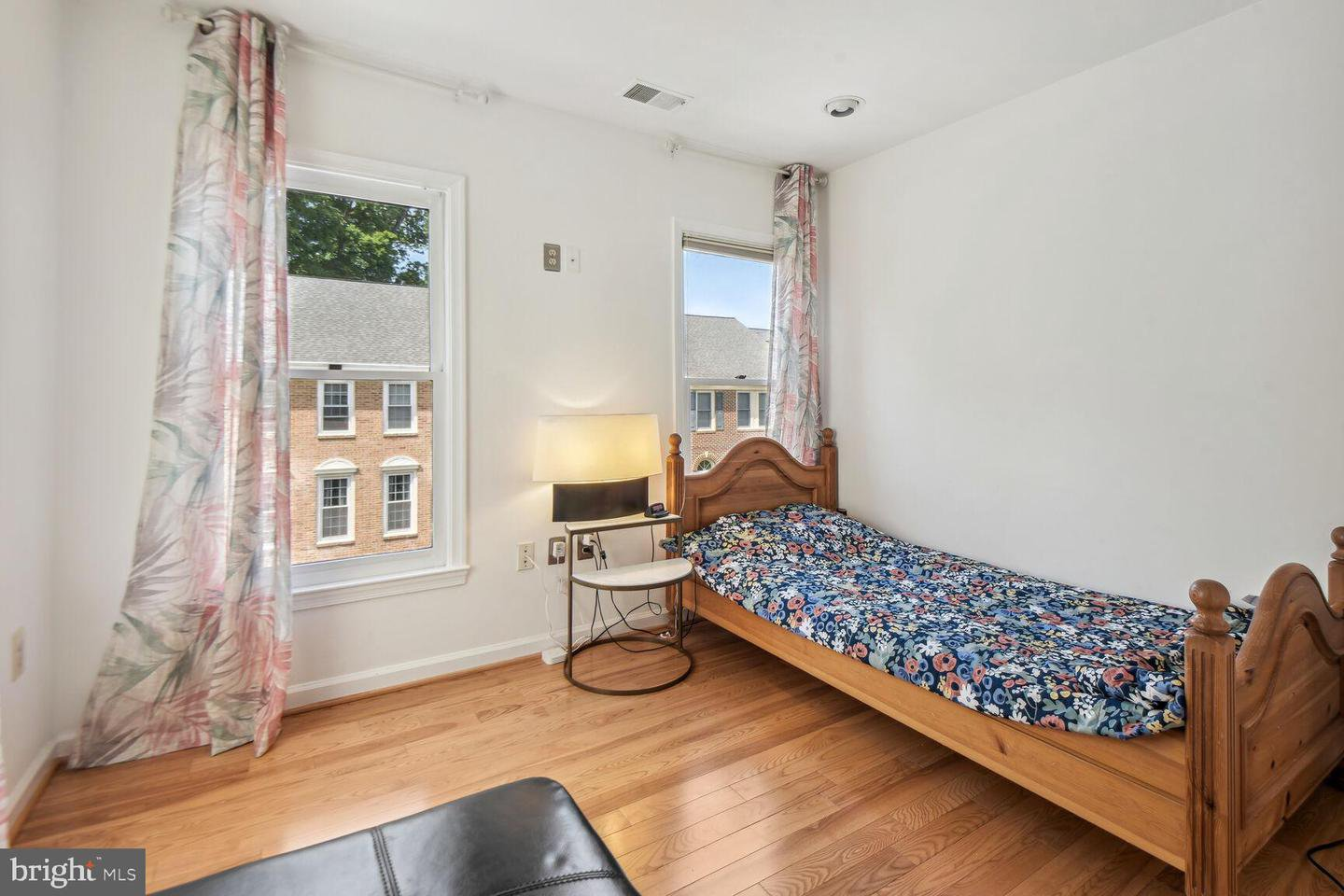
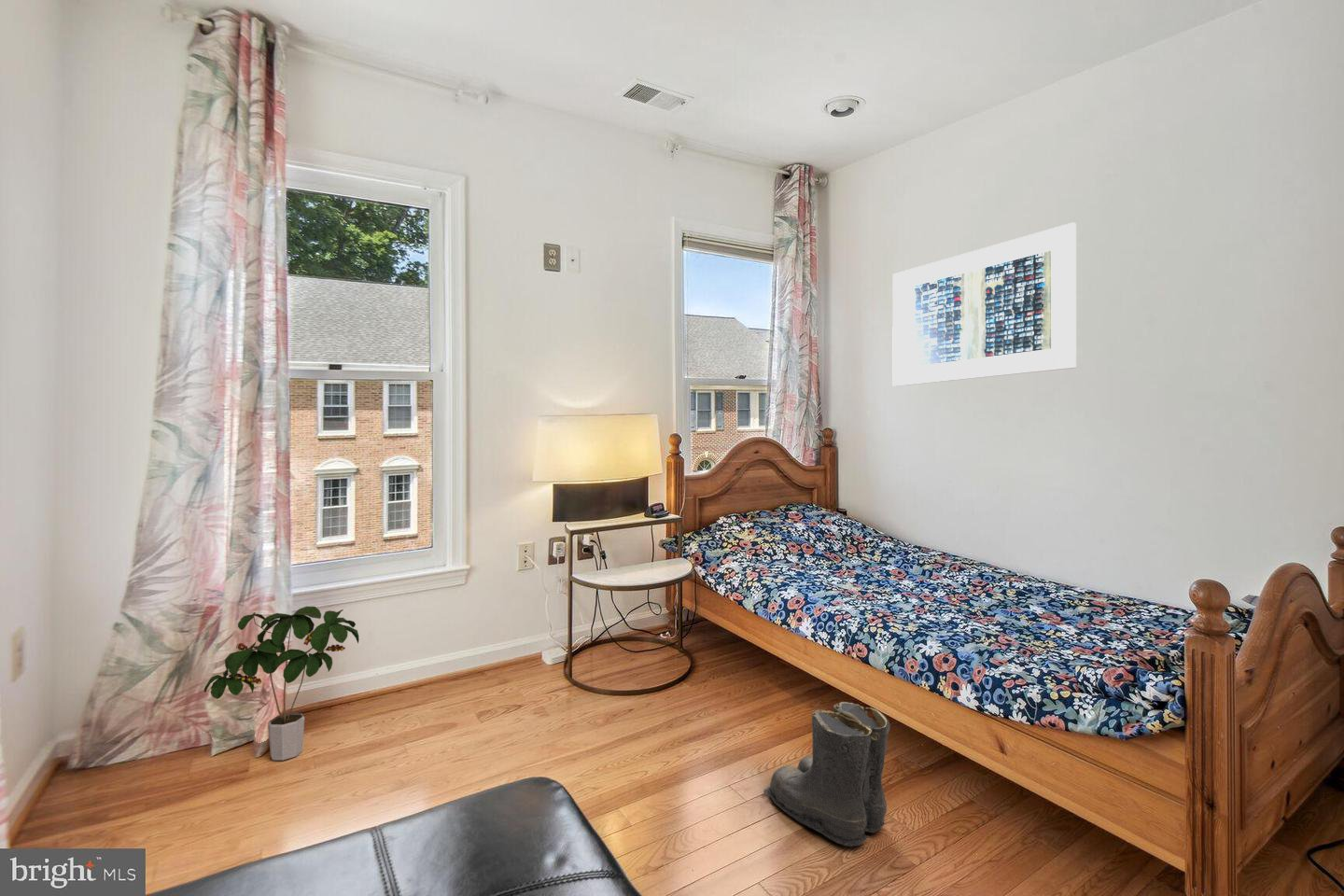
+ boots (828, 757)
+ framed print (973, 315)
+ potted plant (285, 680)
